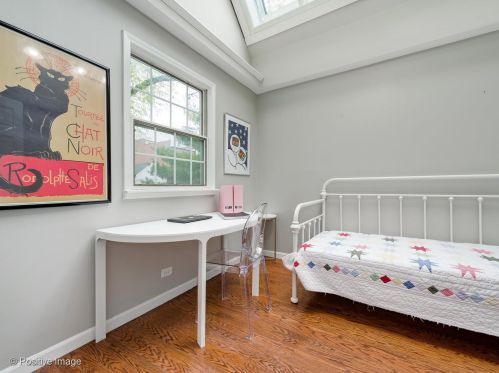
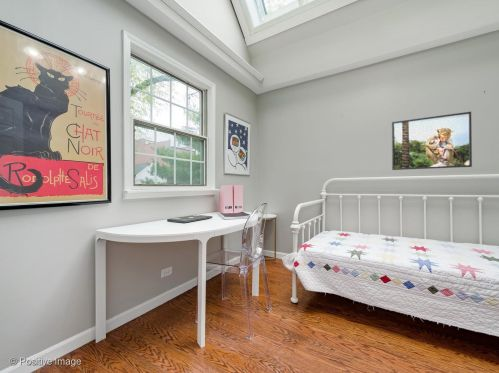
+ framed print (428, 142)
